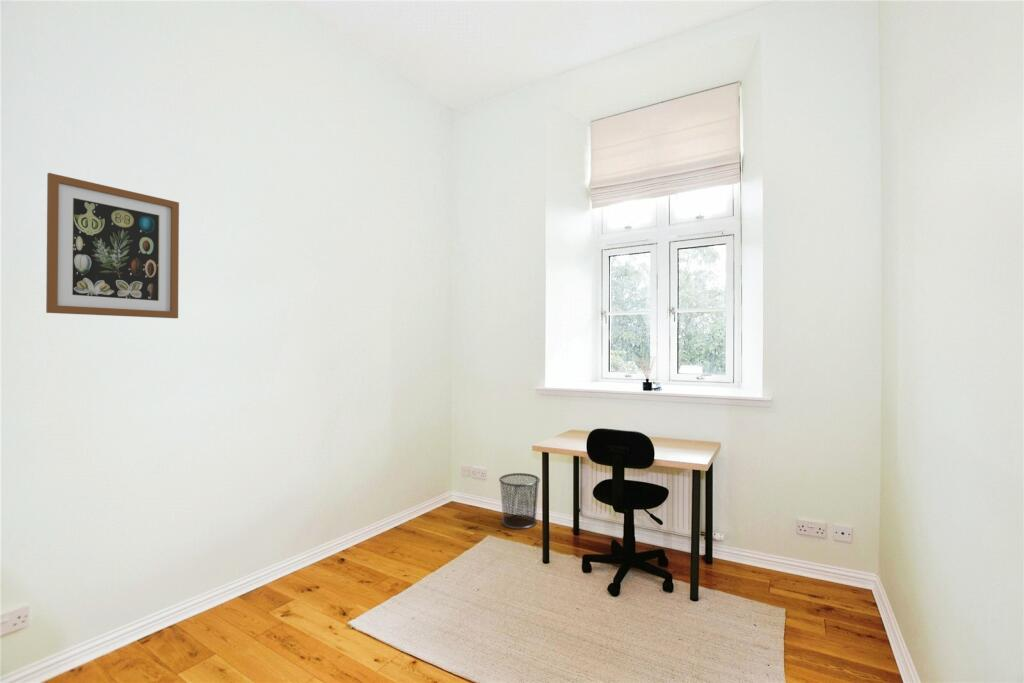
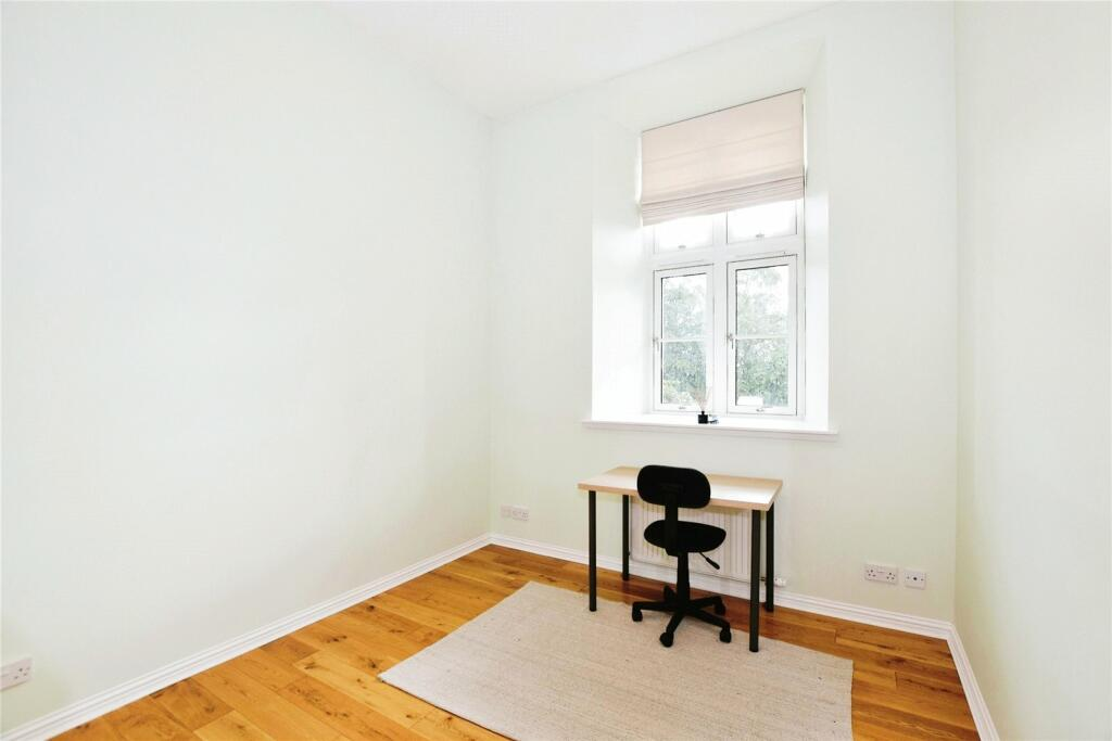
- waste bin (519, 500)
- wall art (118, 252)
